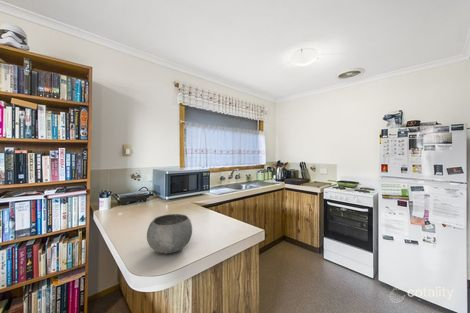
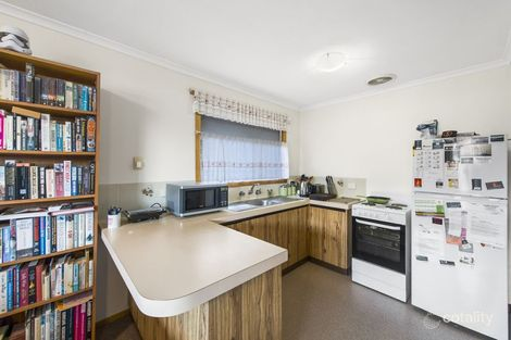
- bowl (170, 233)
